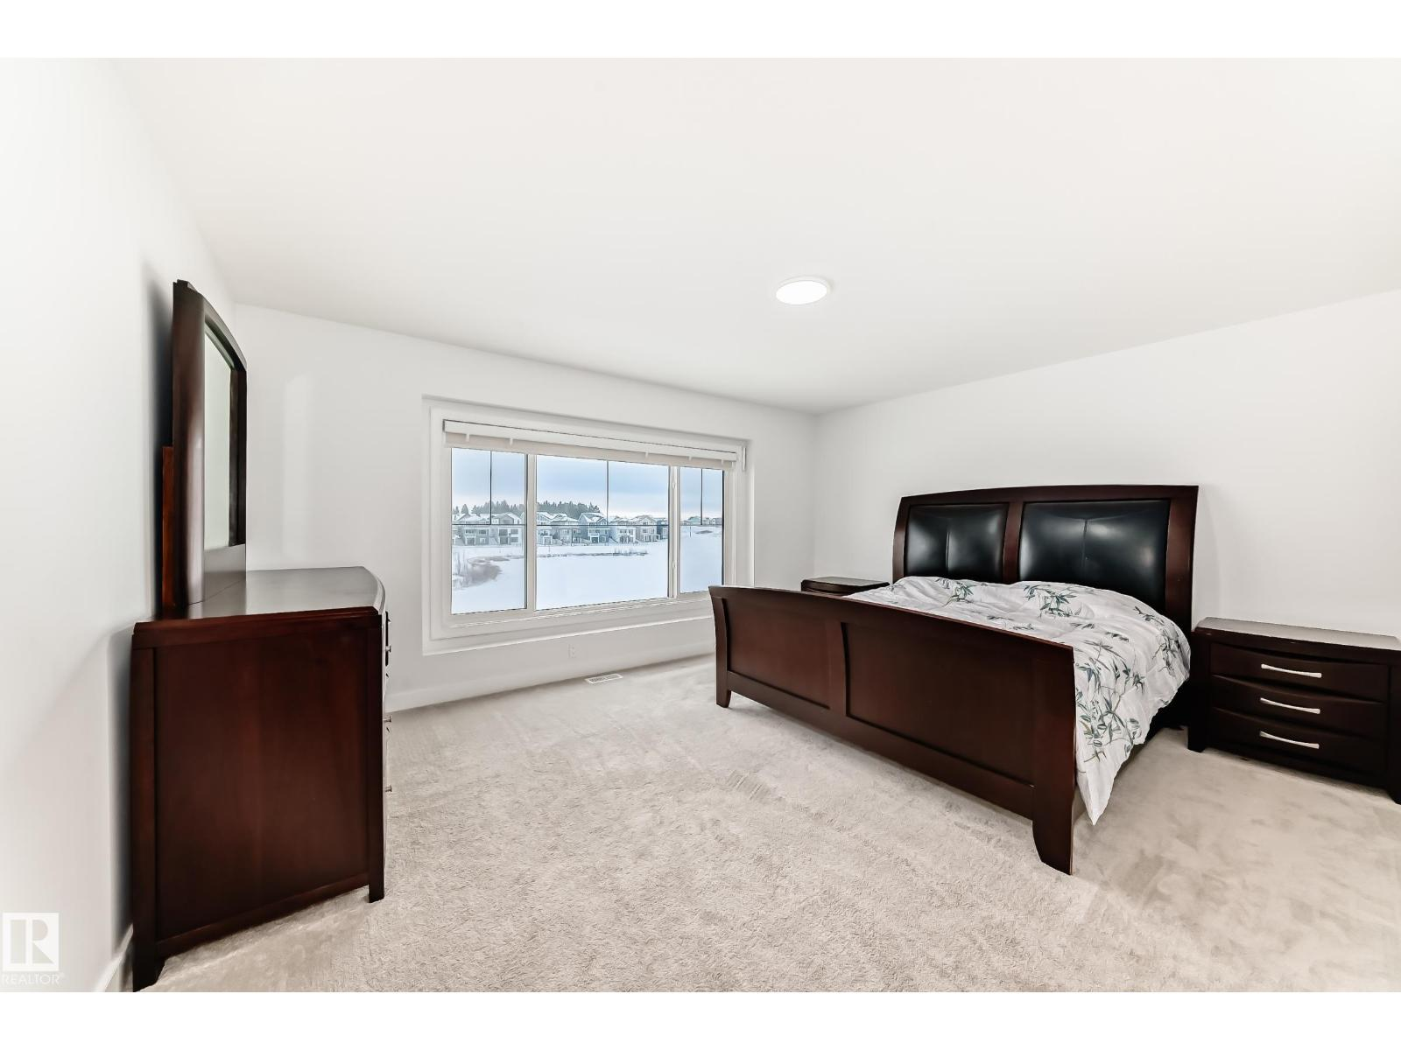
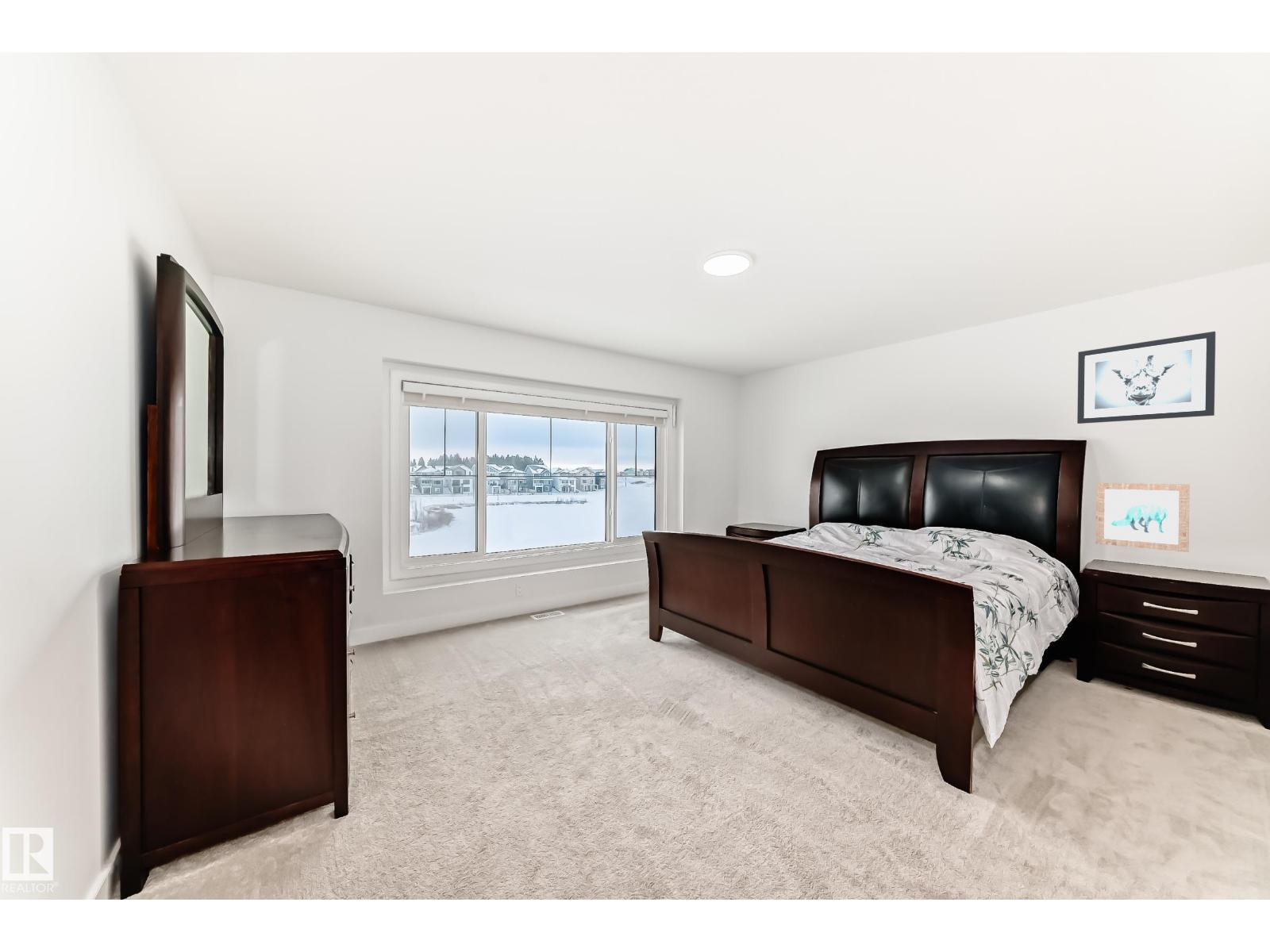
+ wall art (1140, 515)
+ wall art (1141, 381)
